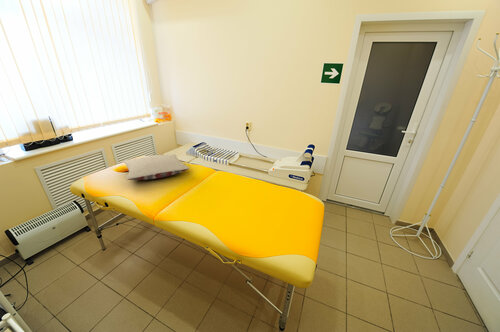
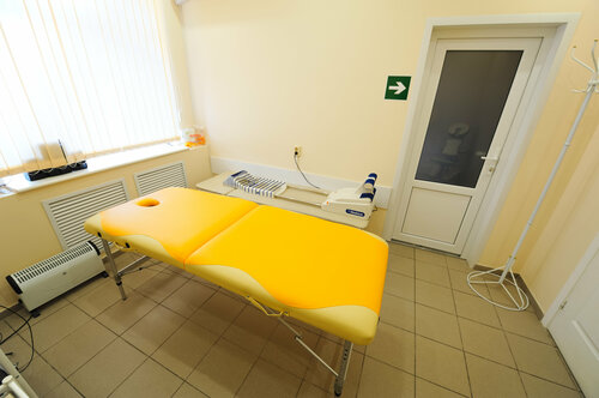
- pillow (155, 164)
